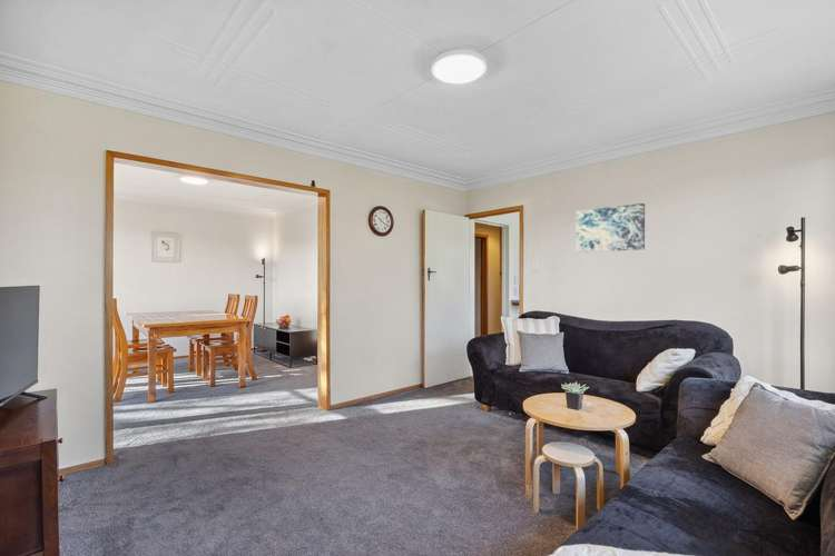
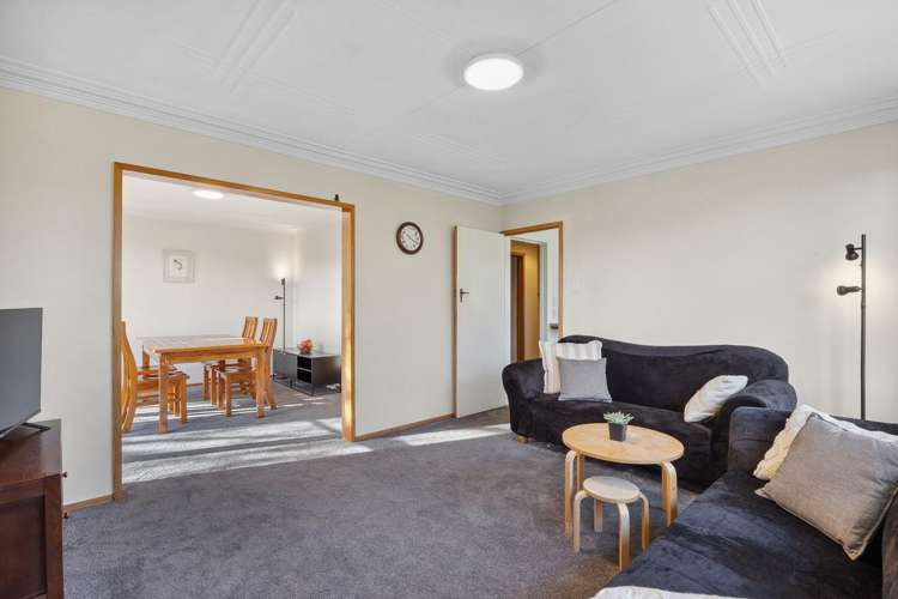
- wall art (608, 229)
